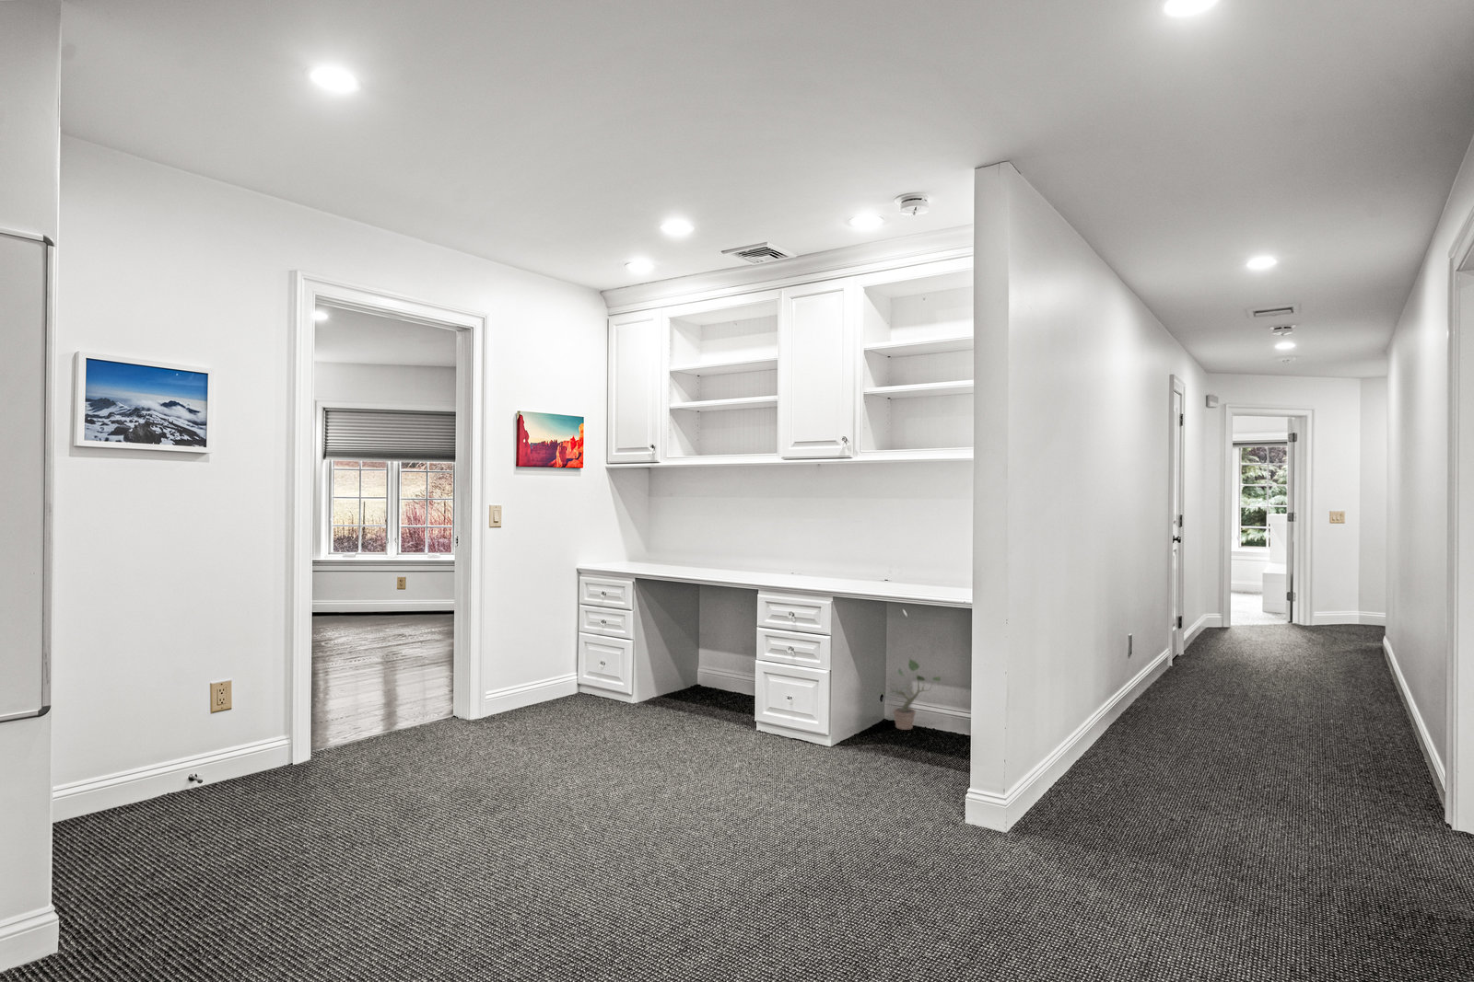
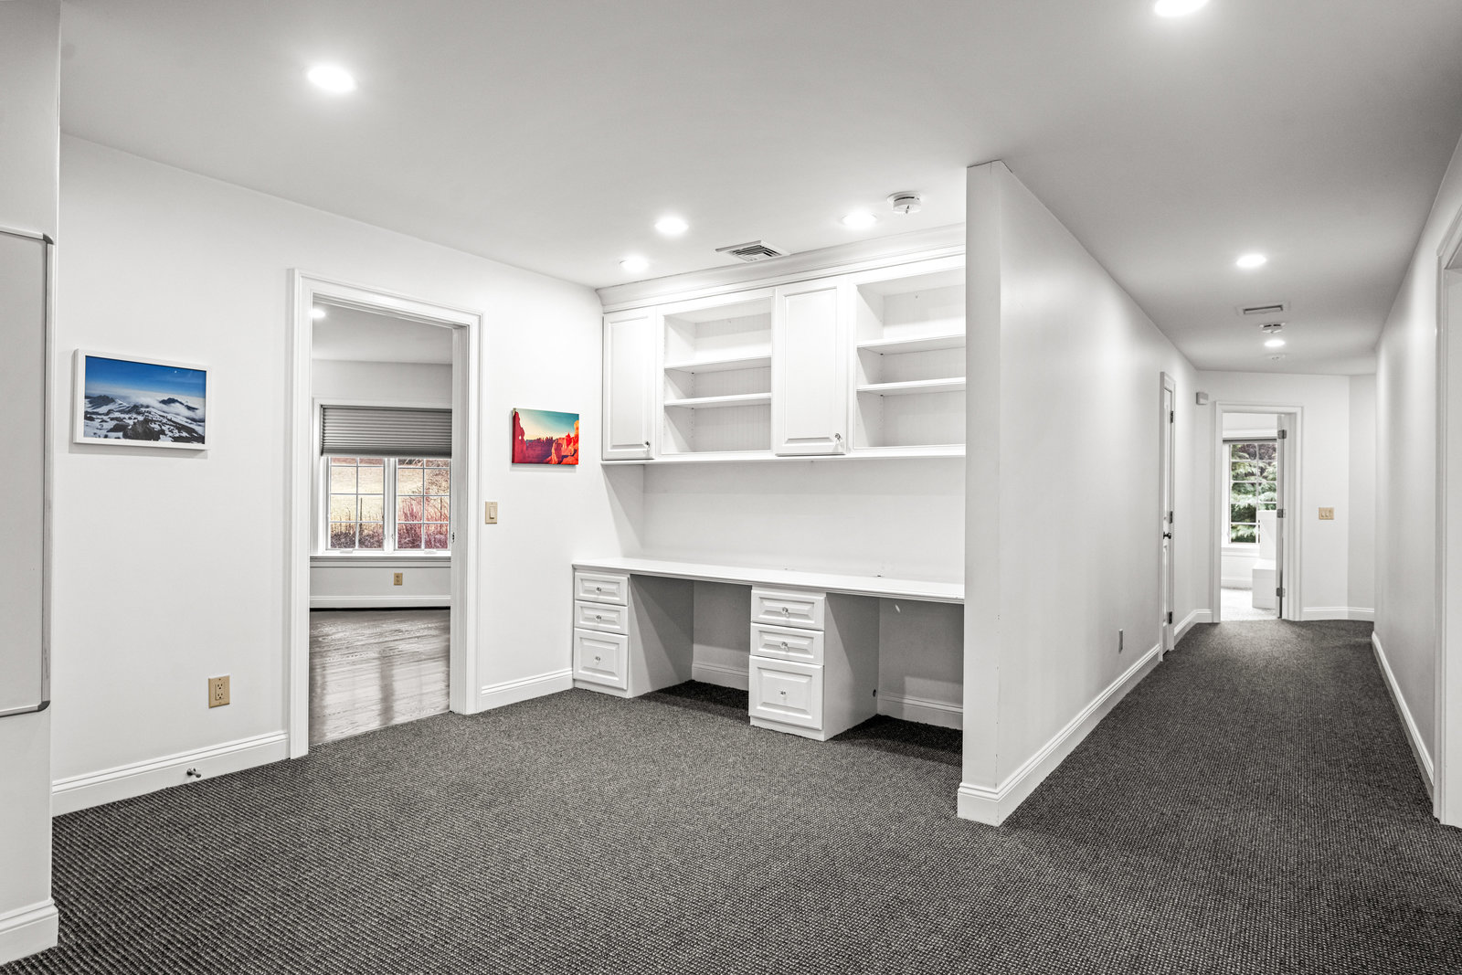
- potted plant (907, 695)
